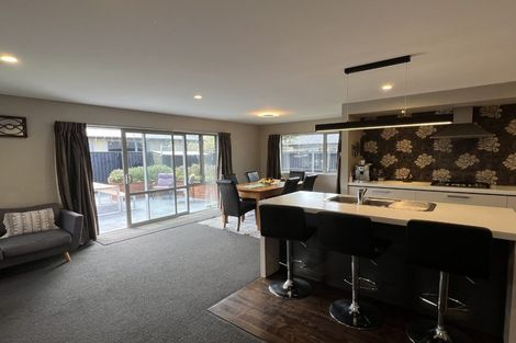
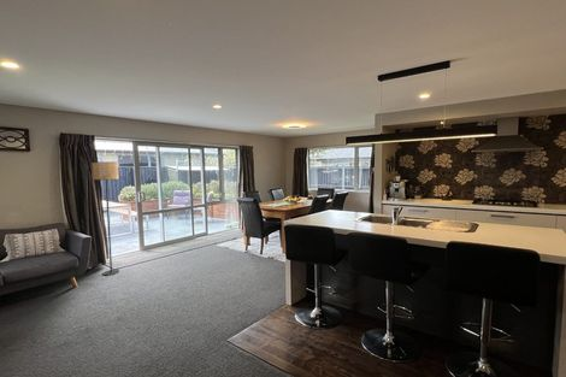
+ floor lamp (107, 218)
